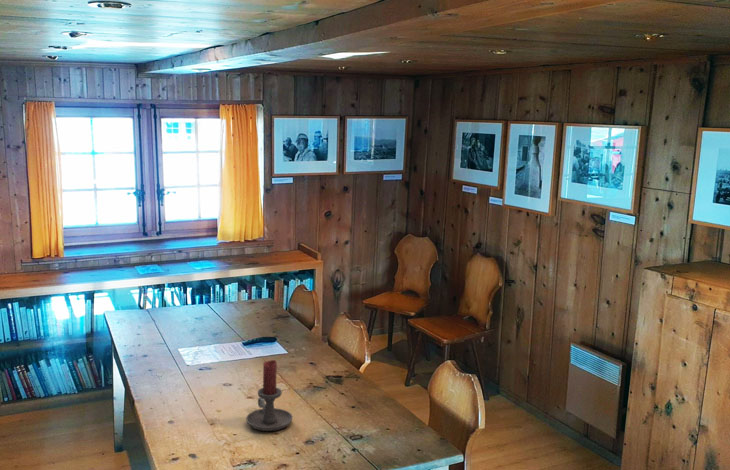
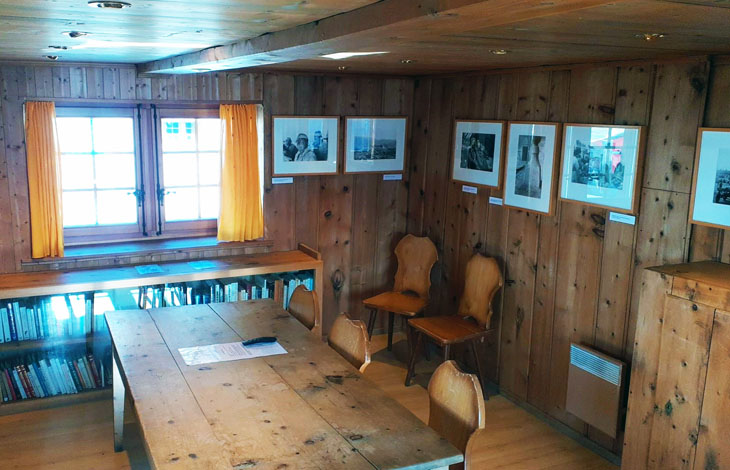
- candle holder (267, 389)
